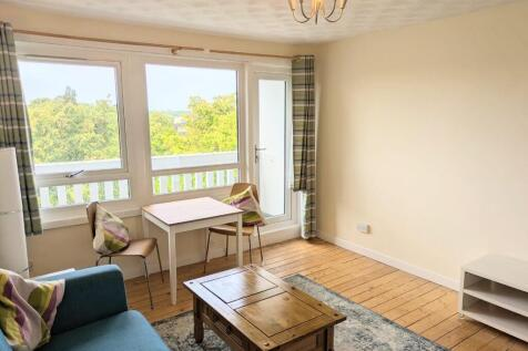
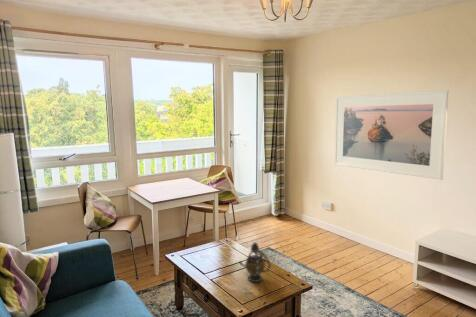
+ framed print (382, 133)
+ teapot (251, 258)
